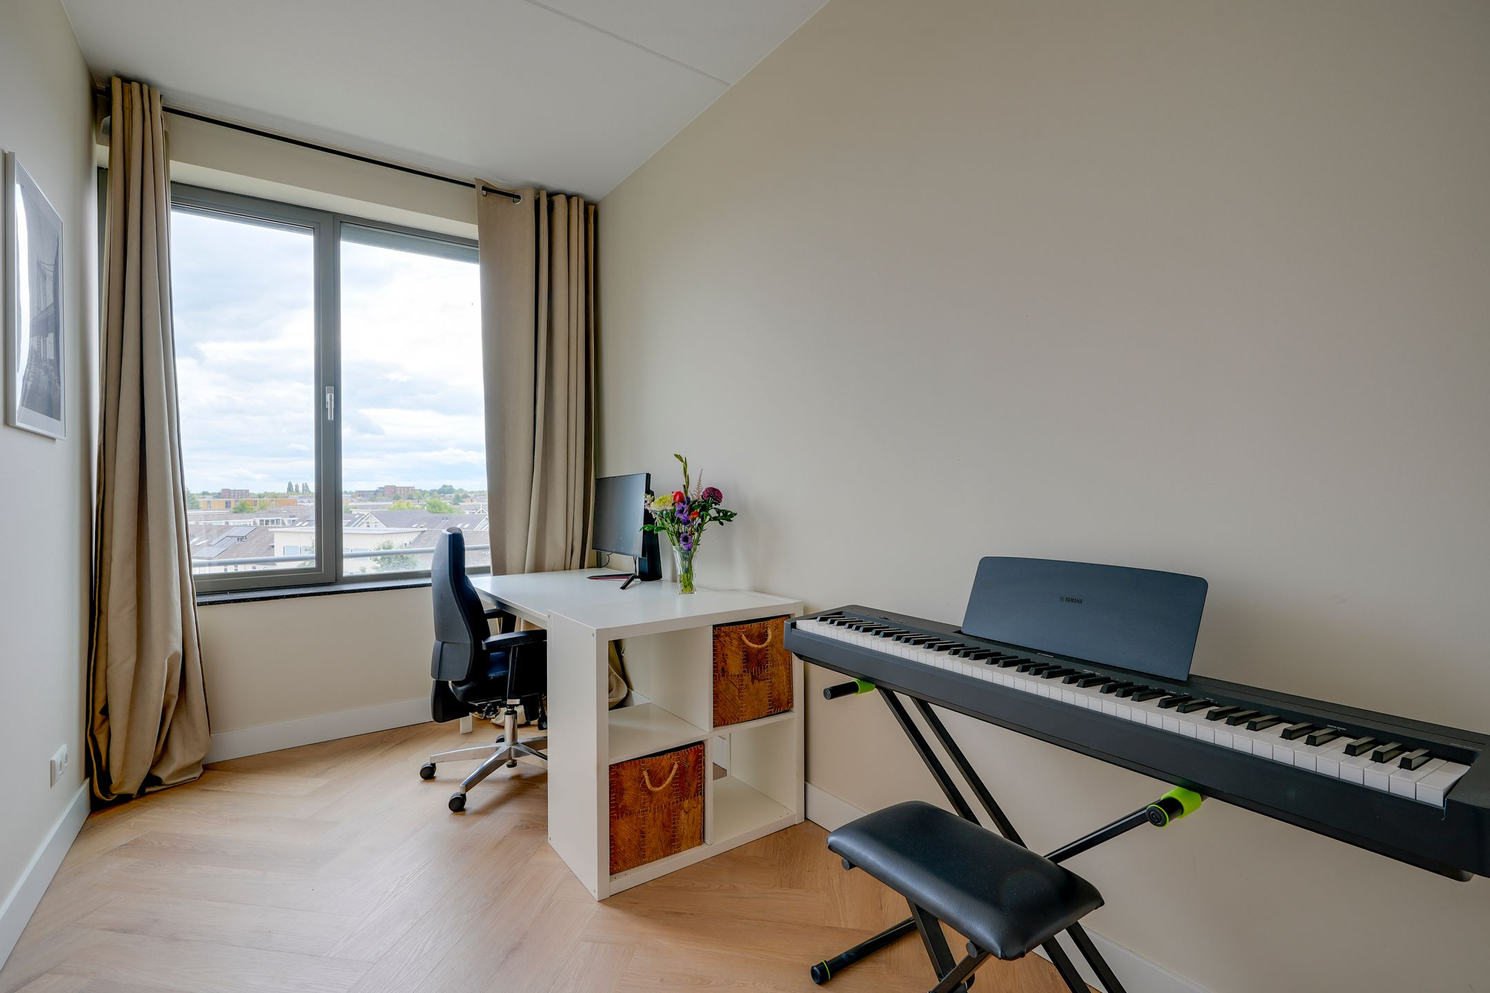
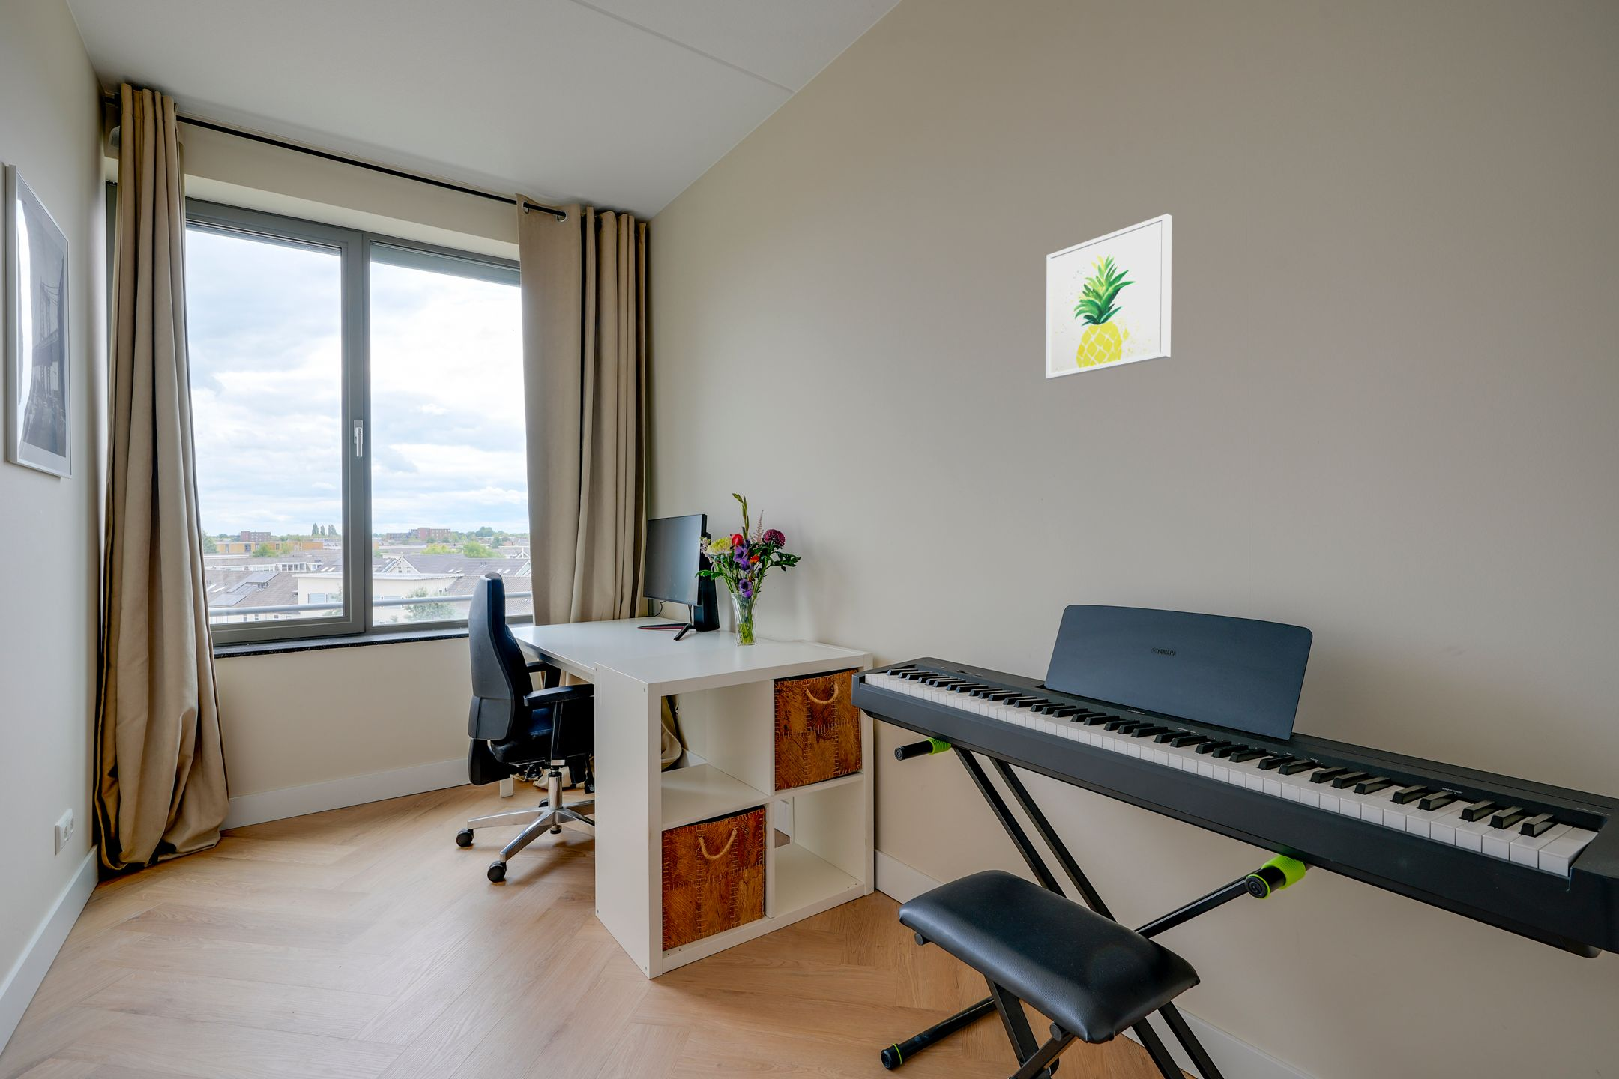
+ wall art (1105, 302)
